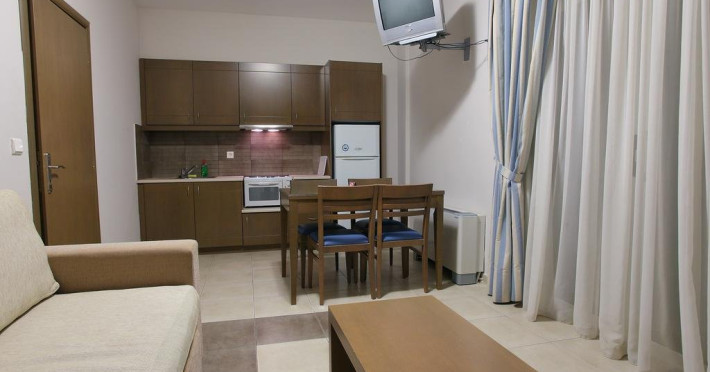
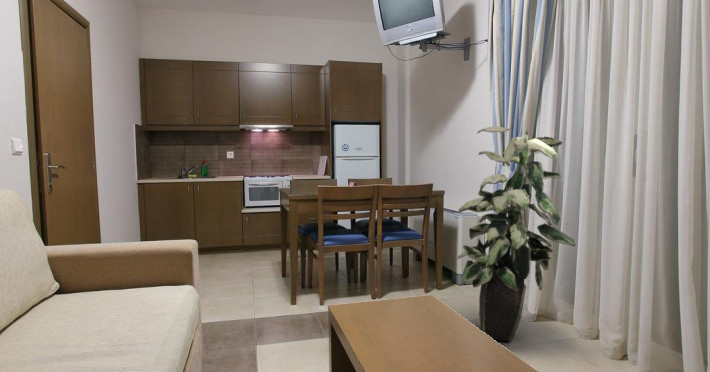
+ indoor plant (506, 231)
